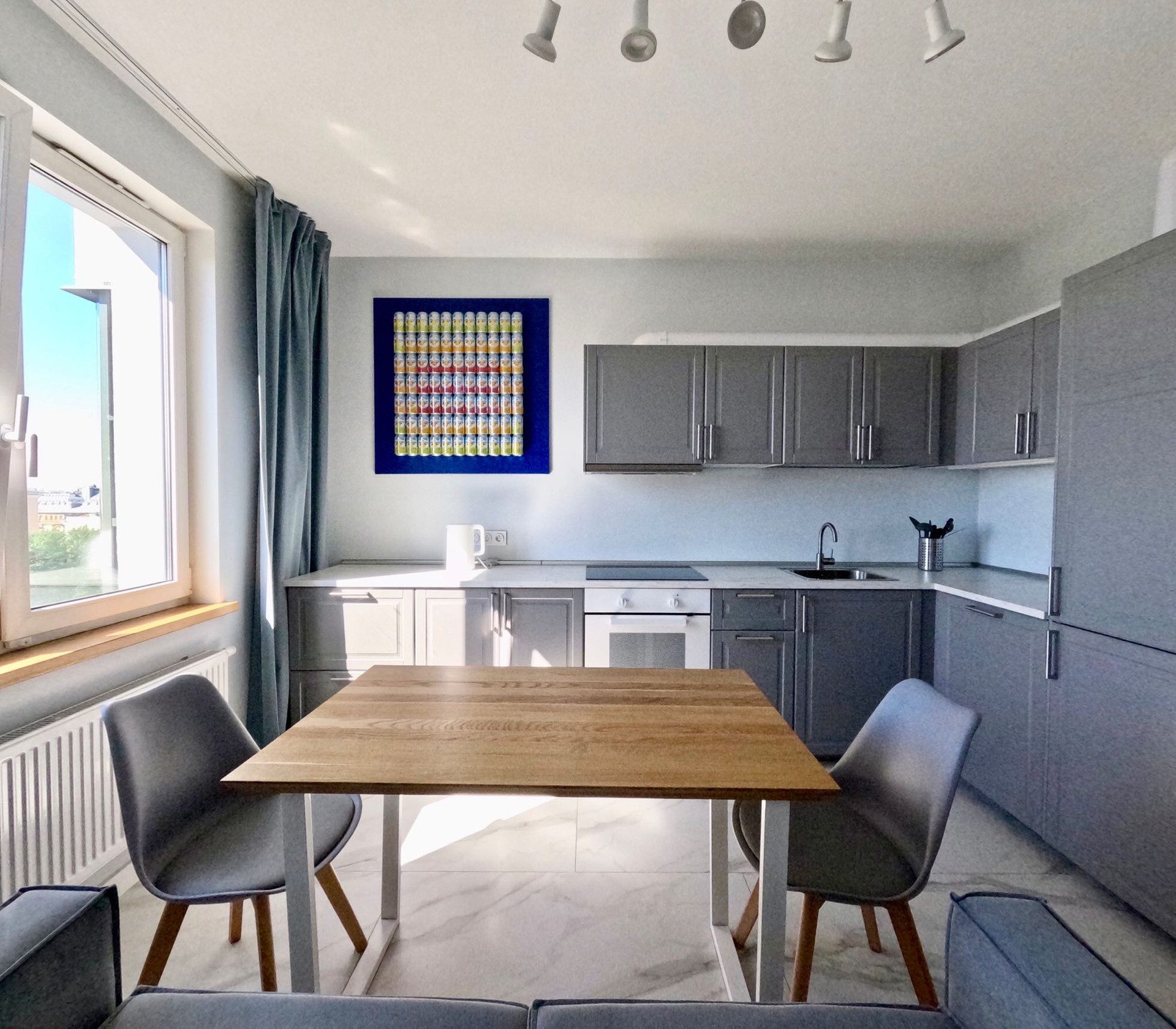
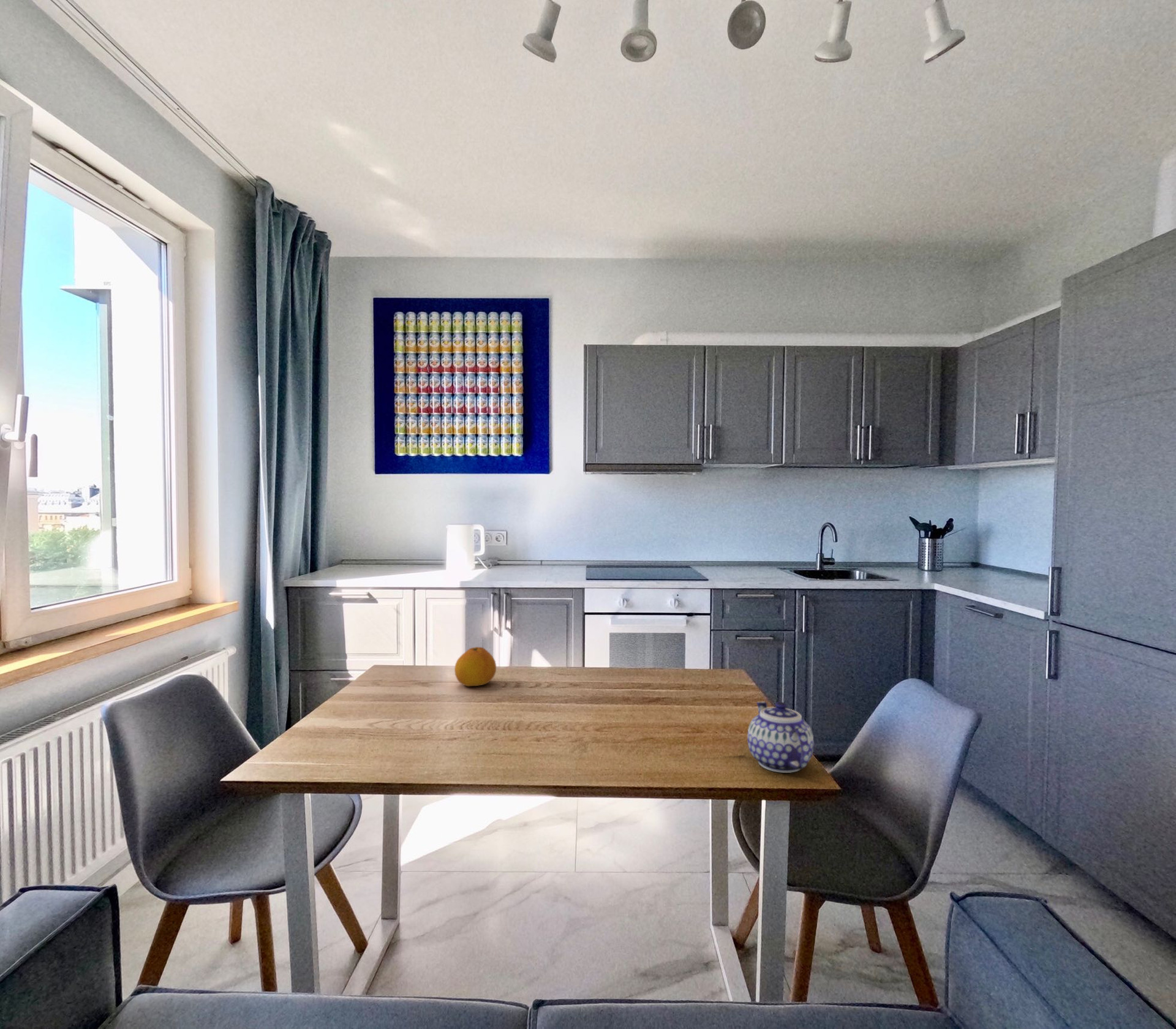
+ fruit (475, 665)
+ teapot (780, 733)
